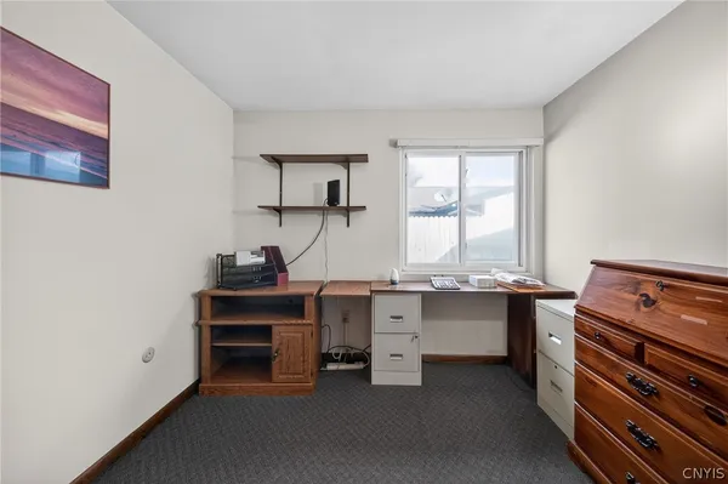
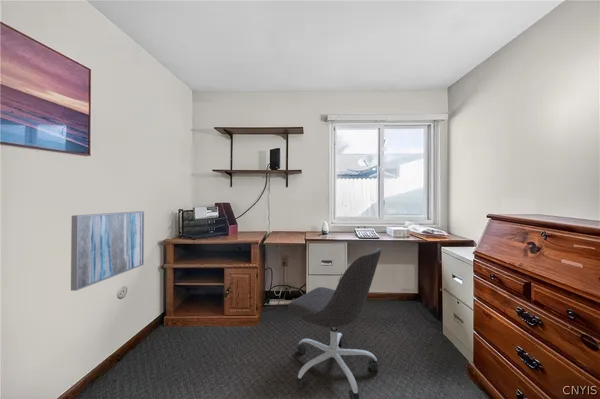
+ wall art (113, 244)
+ office chair (332, 306)
